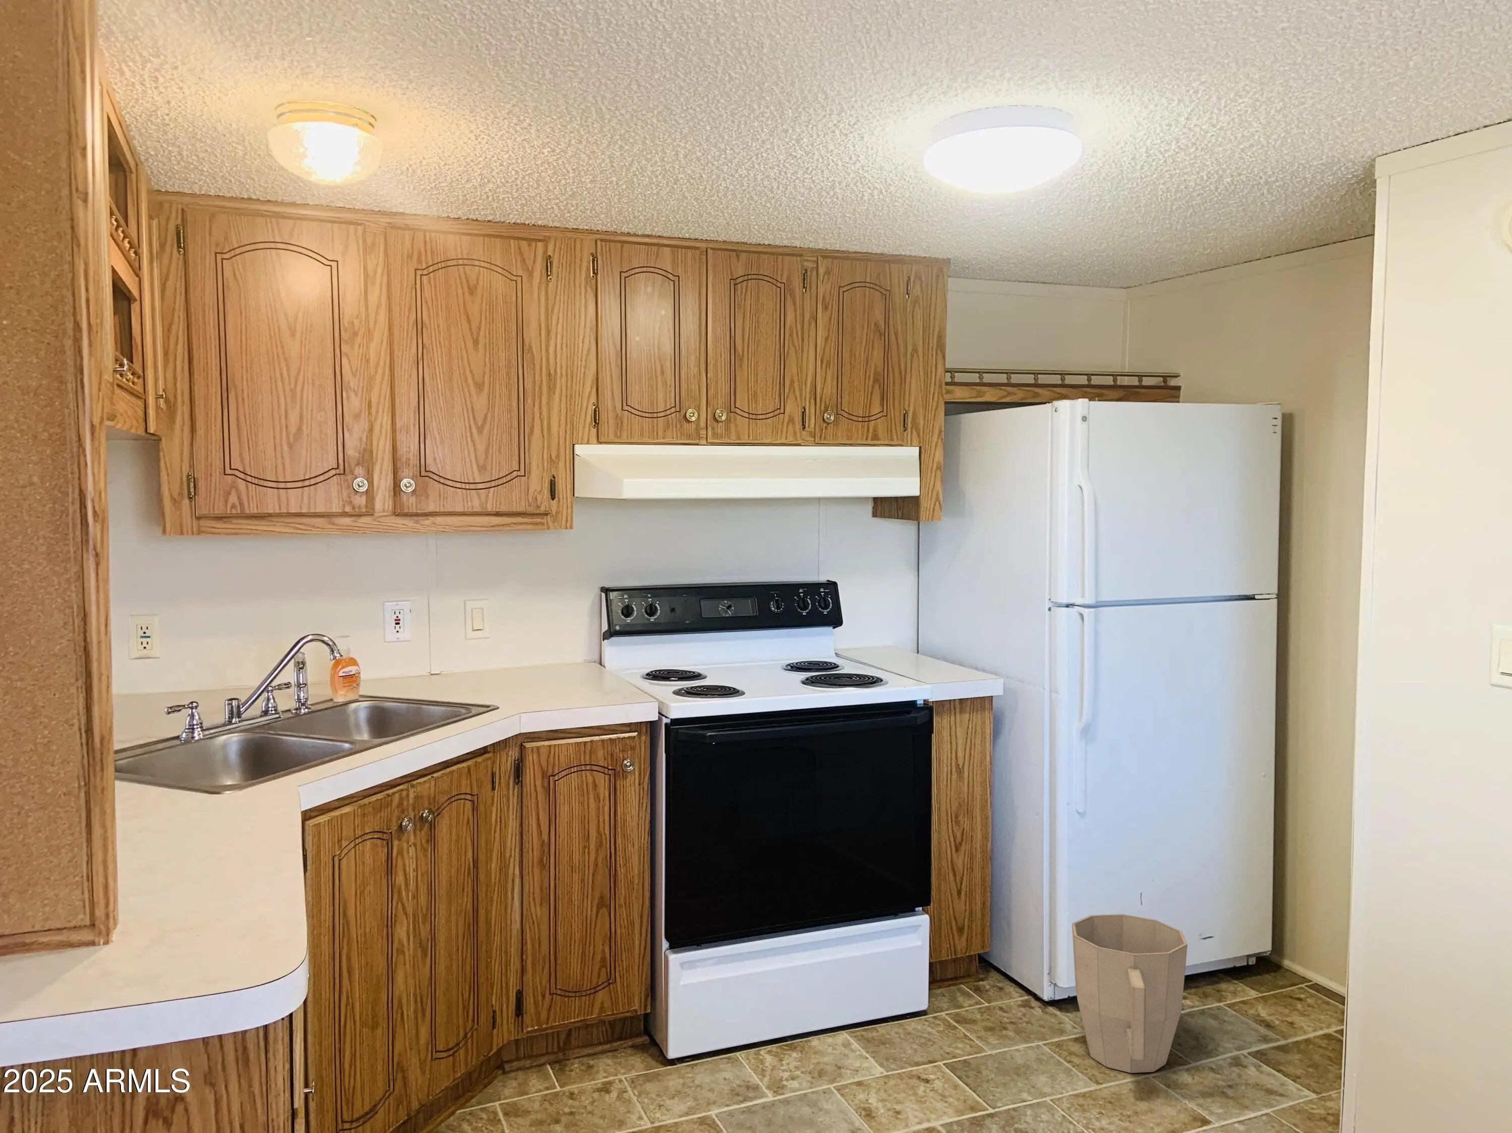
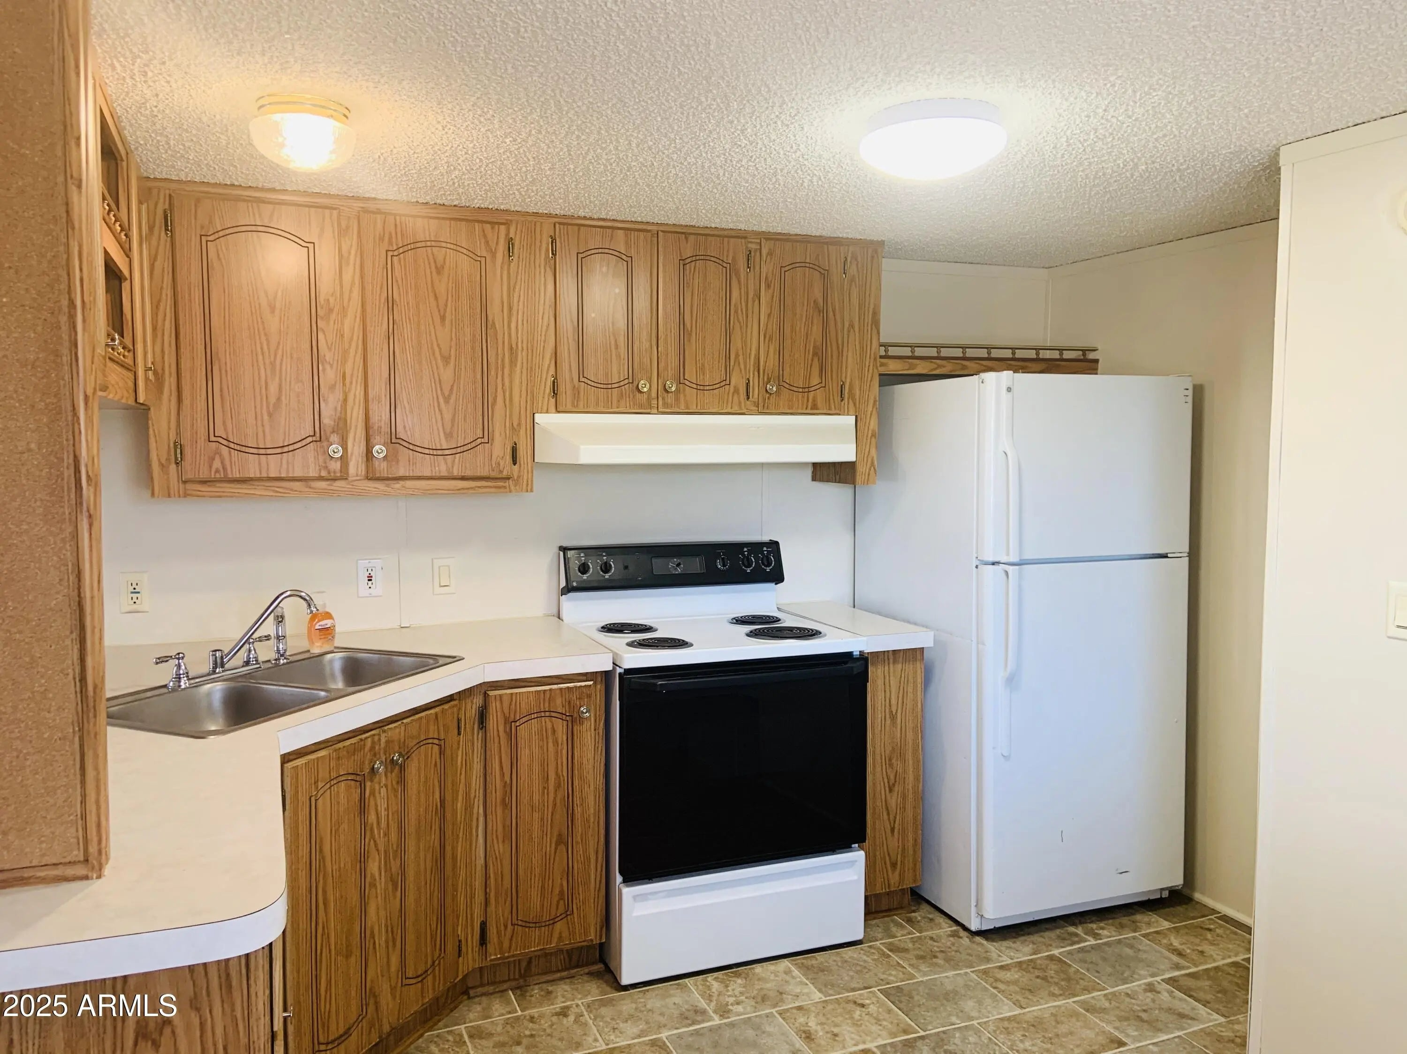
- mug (1133, 1000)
